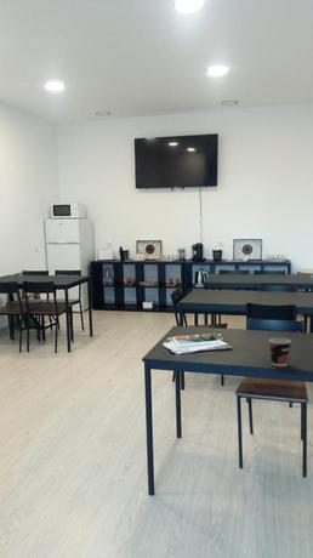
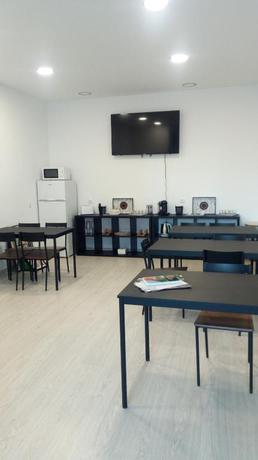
- cup (279, 352)
